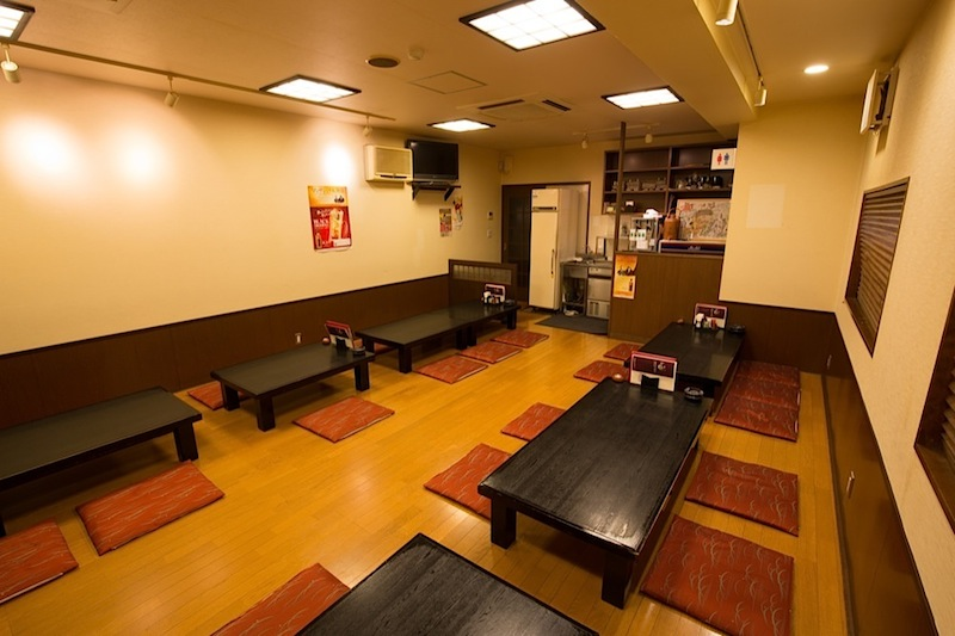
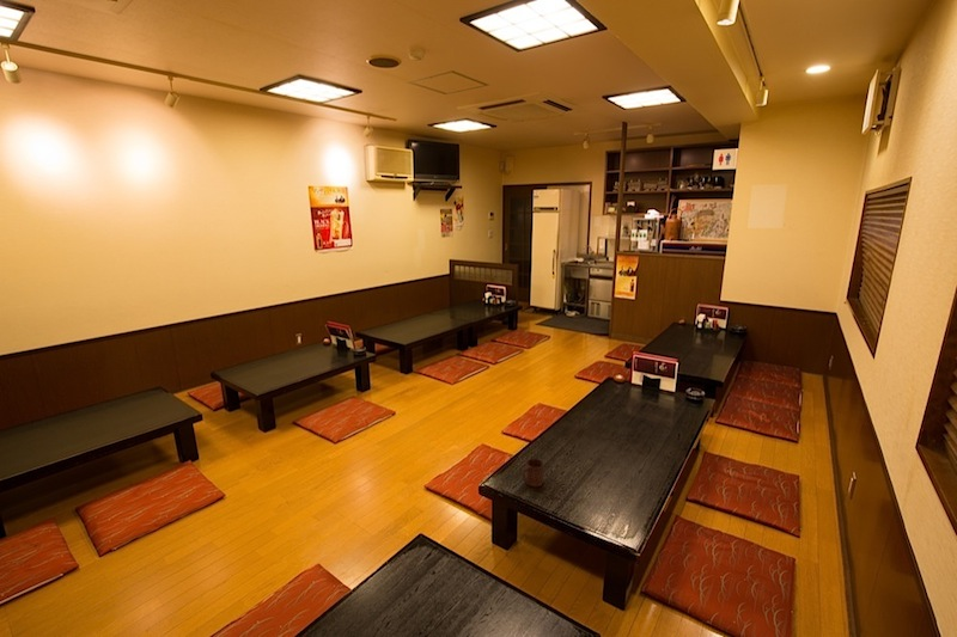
+ cup (532, 473)
